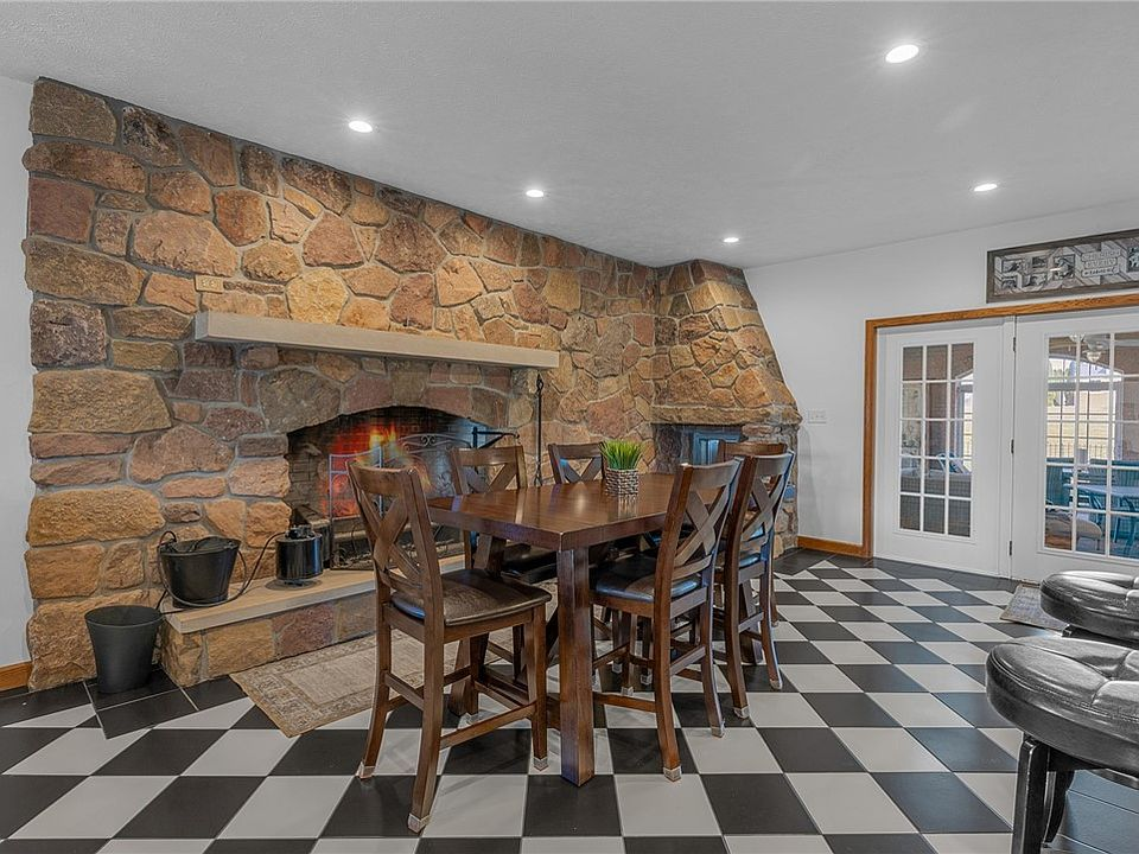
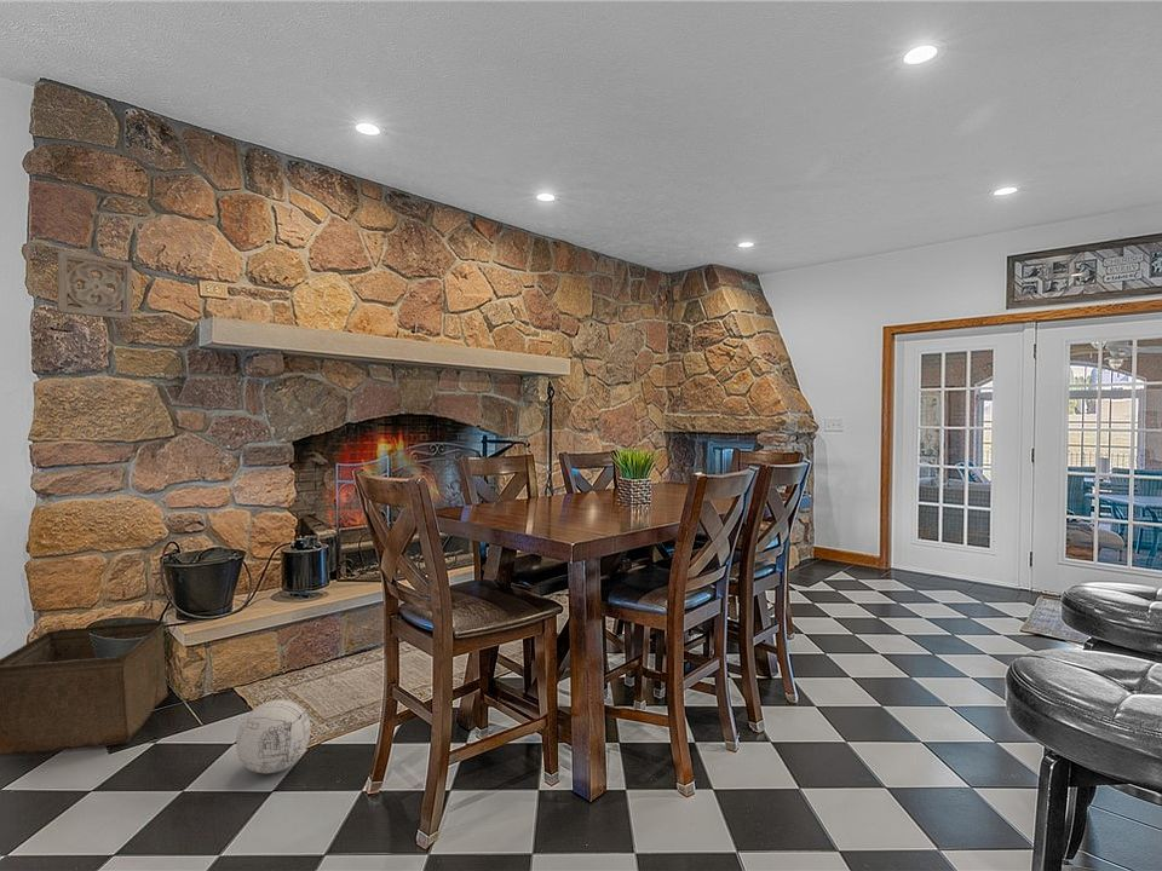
+ ball (274, 736)
+ storage bin (87, 682)
+ wall ornament (94, 287)
